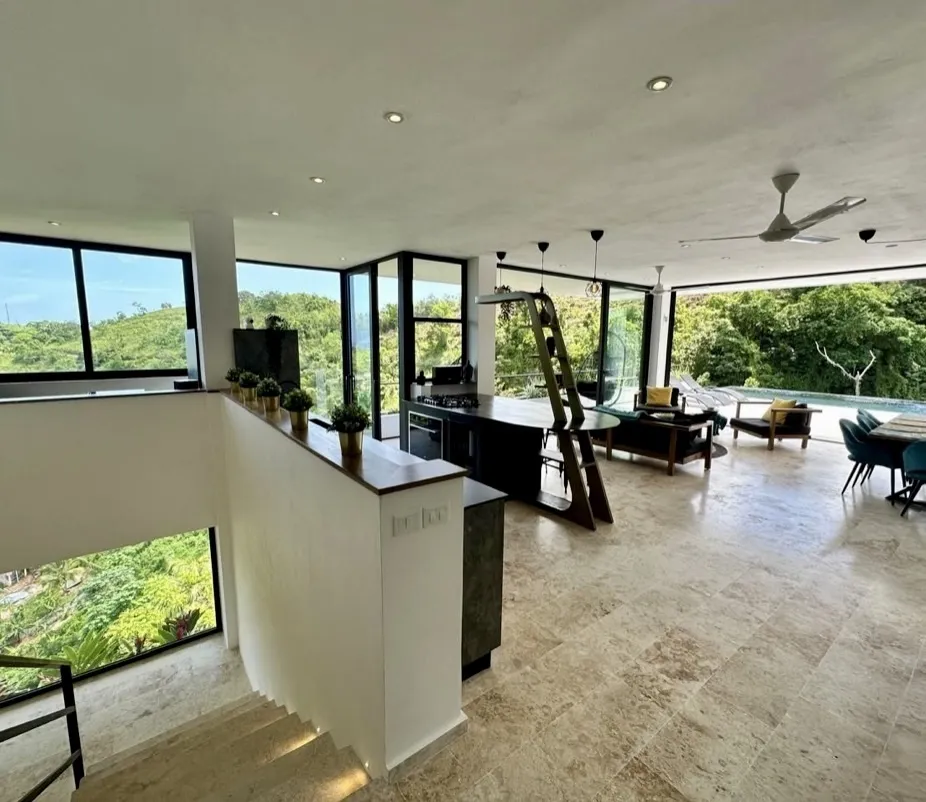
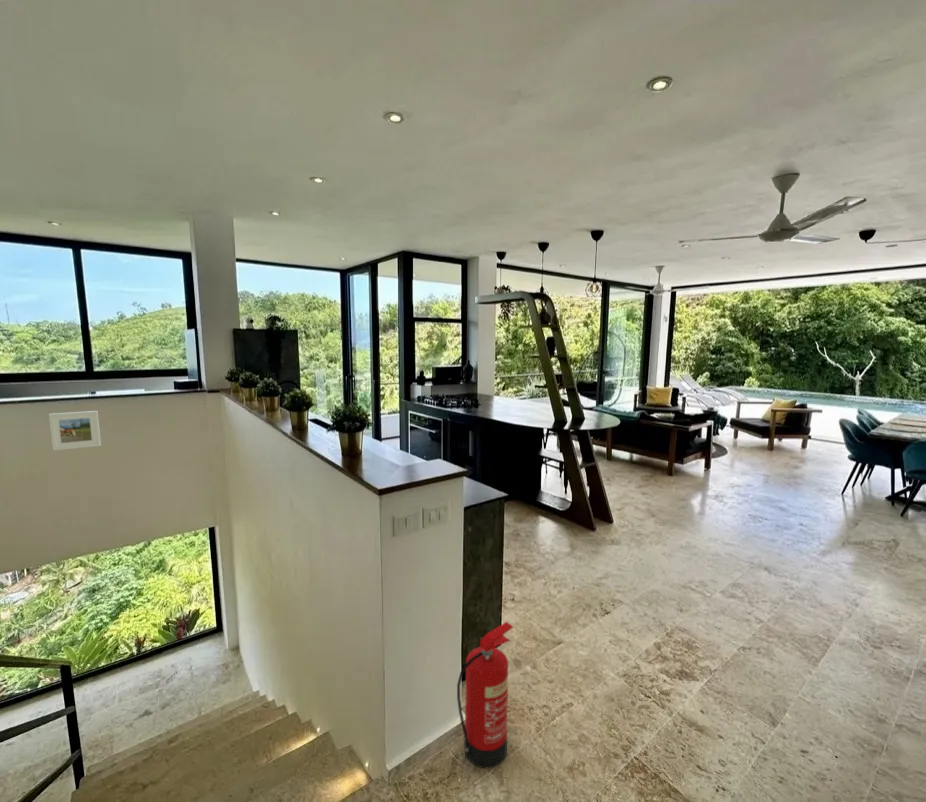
+ fire extinguisher (484, 694)
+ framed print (75, 430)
